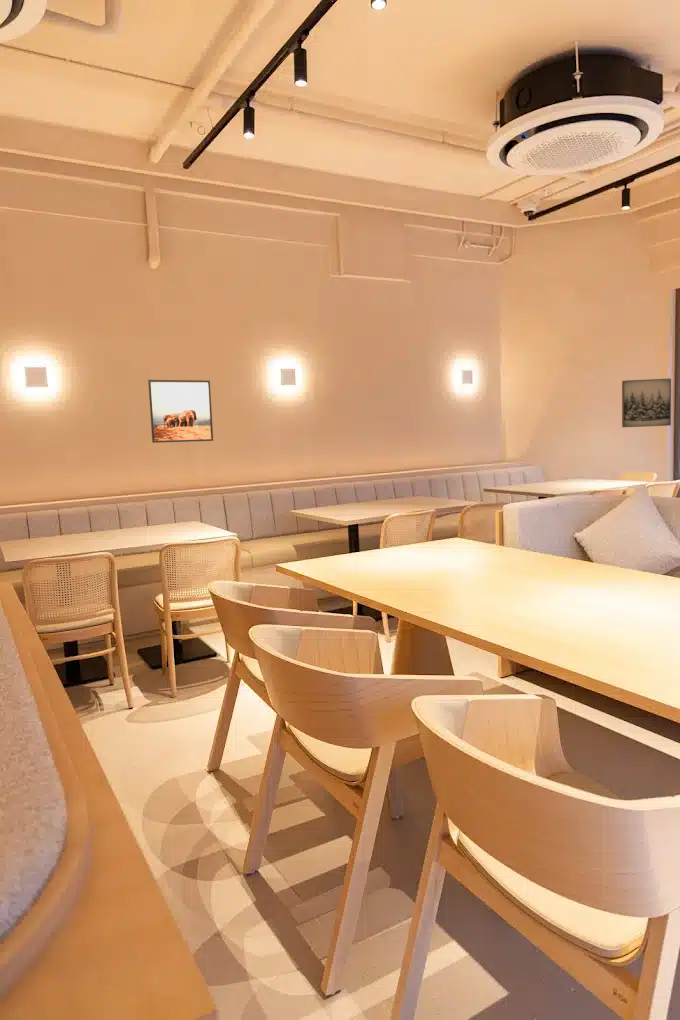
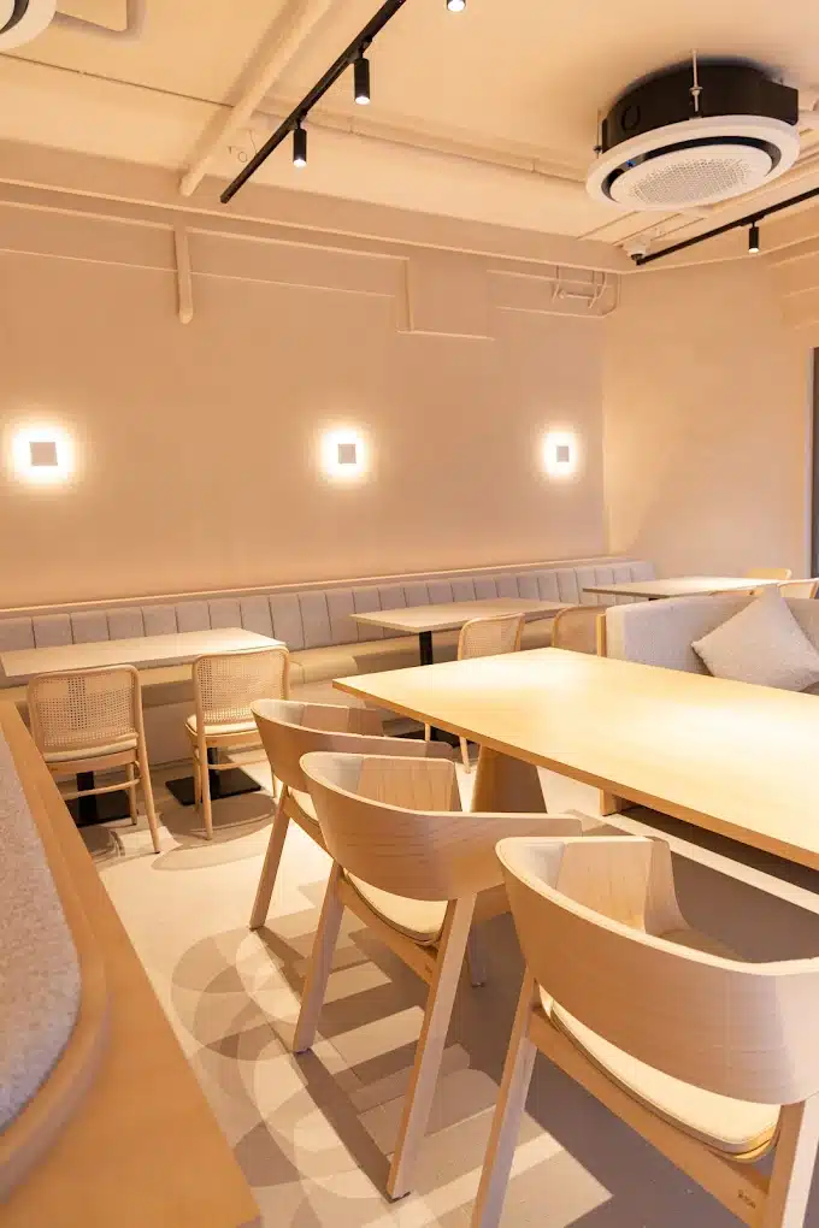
- wall art (646, 403)
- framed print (181, 411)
